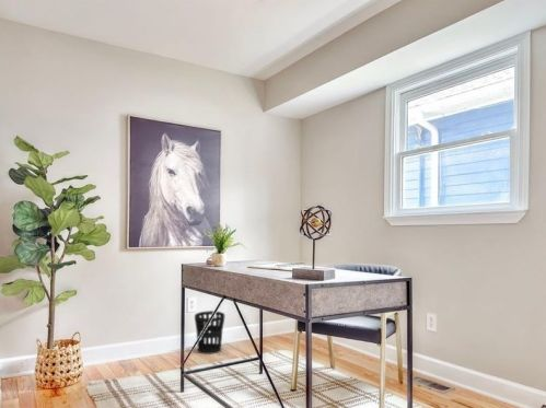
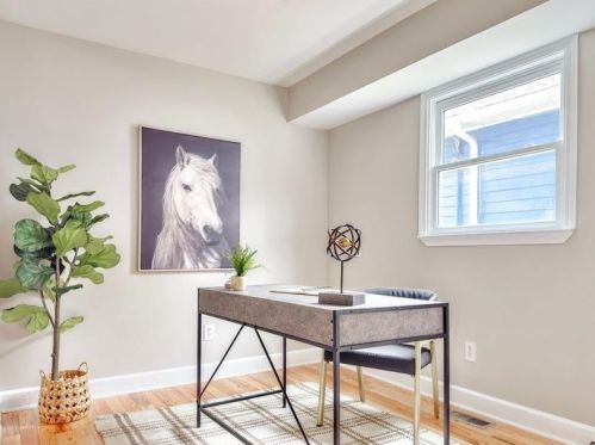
- wastebasket (209, 333)
